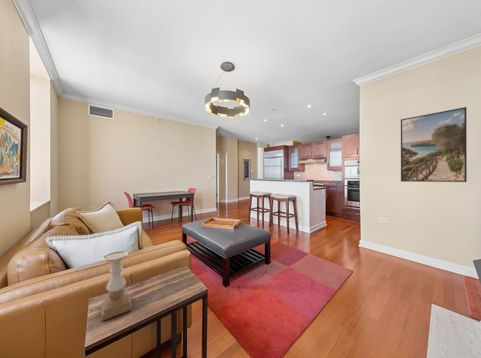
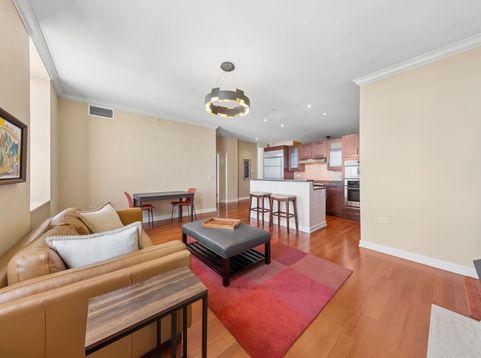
- candle holder (116, 281)
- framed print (430, 147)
